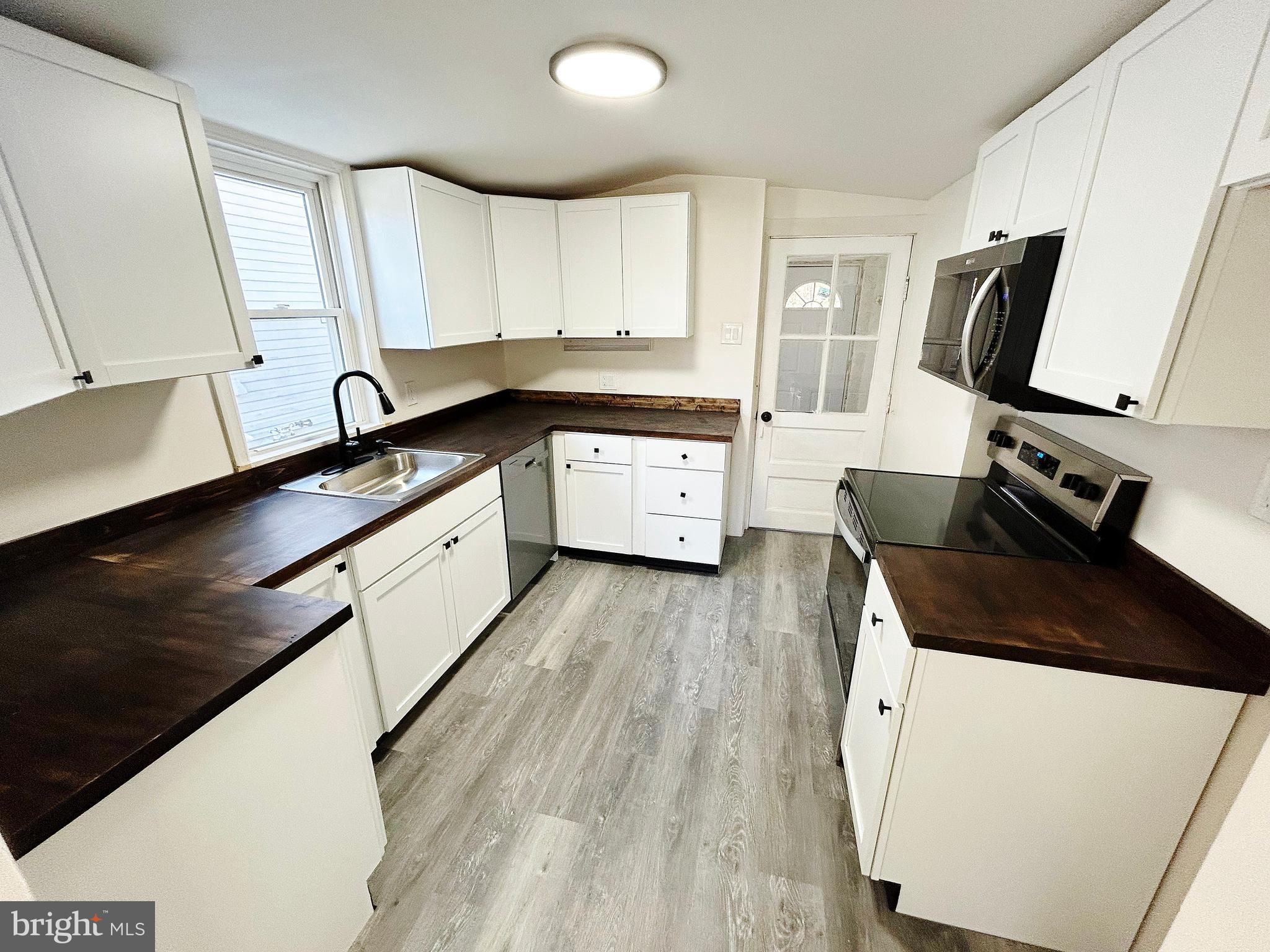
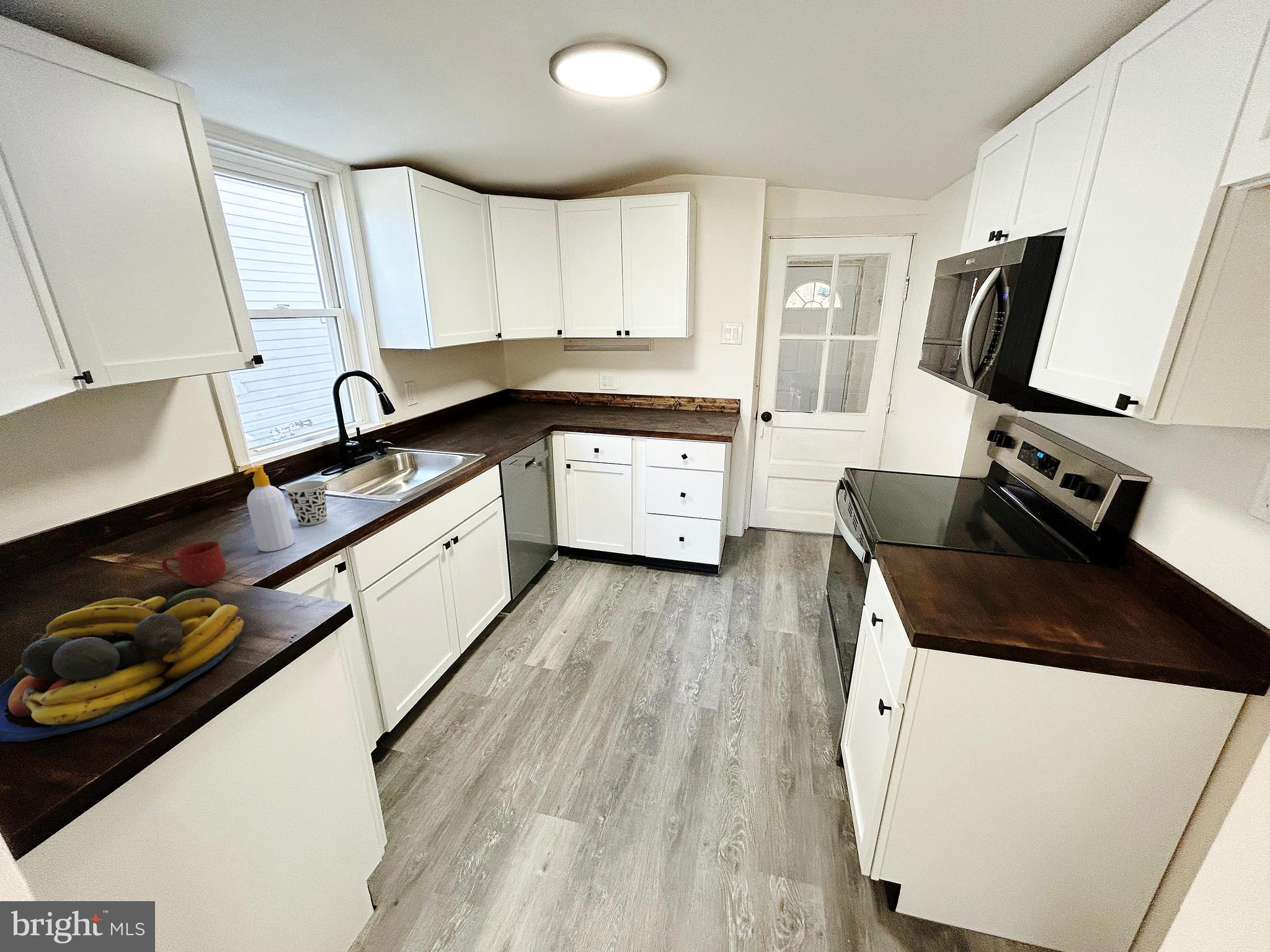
+ cup (309, 503)
+ soap bottle (267, 508)
+ mug (193, 566)
+ fruit bowl (115, 637)
